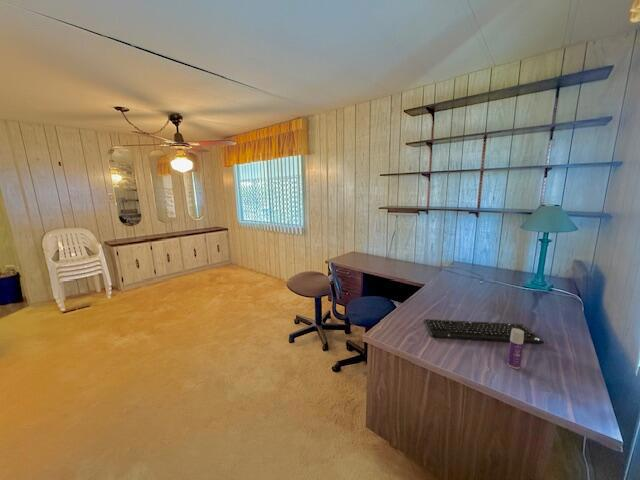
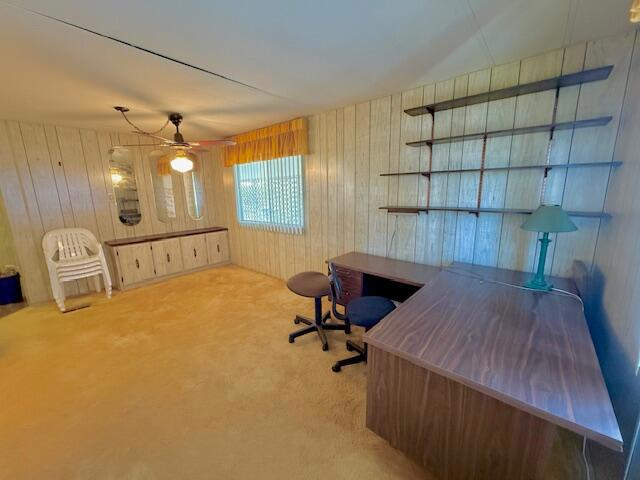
- keyboard (478, 330)
- bottle (515, 348)
